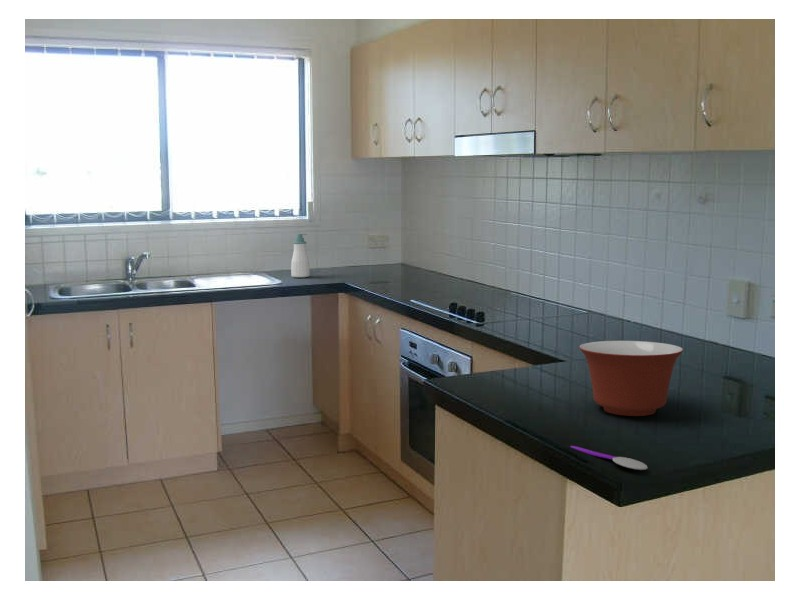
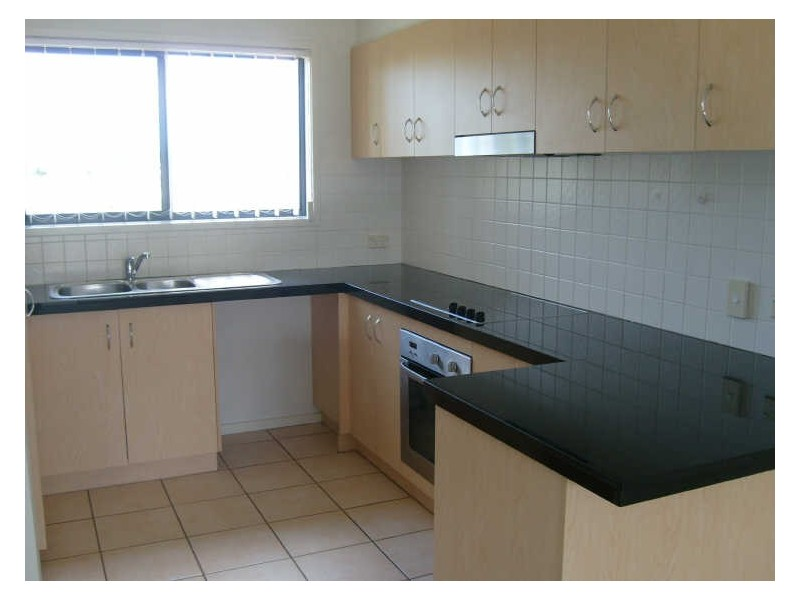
- spoon (606, 456)
- mixing bowl (629, 379)
- soap bottle (300, 255)
